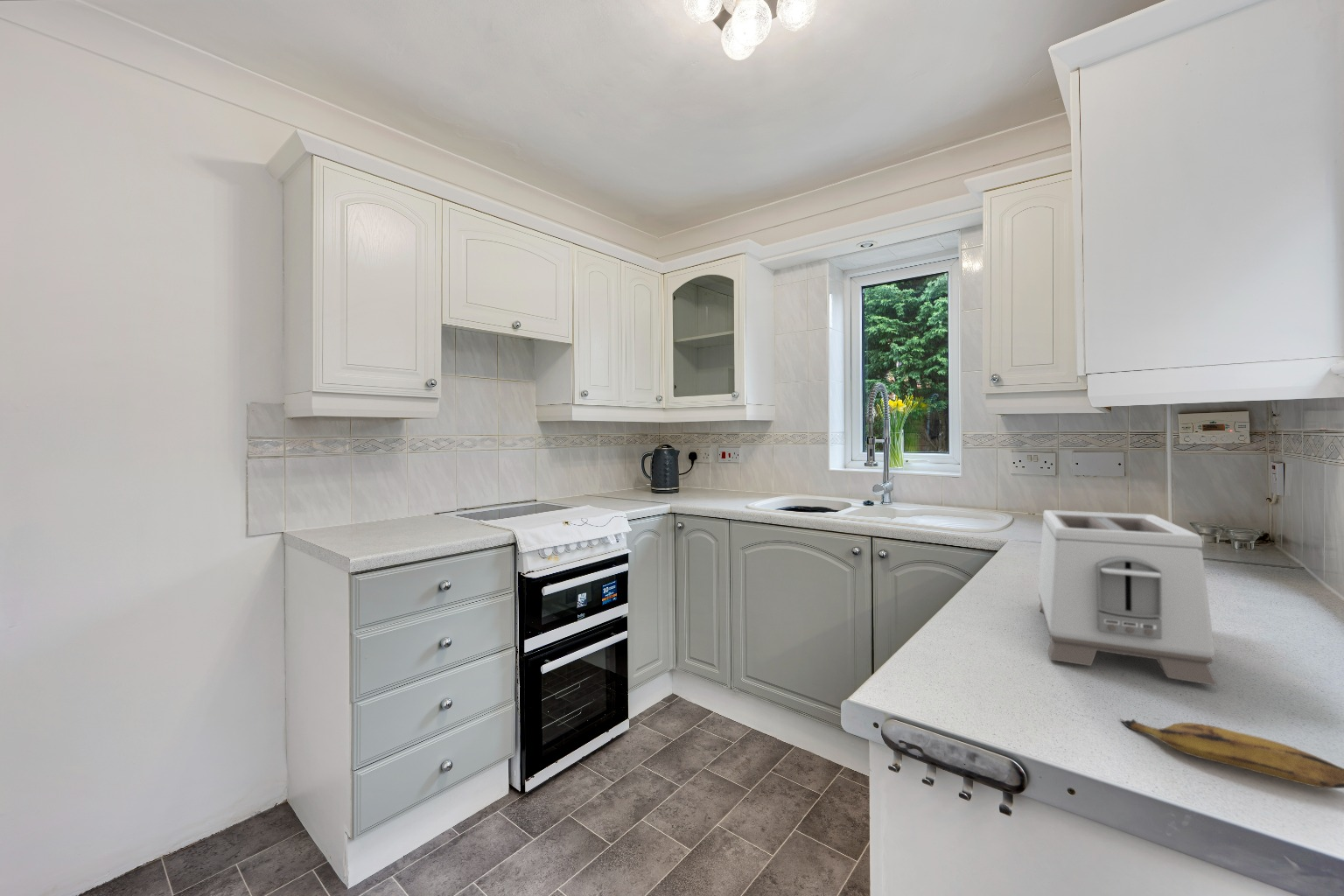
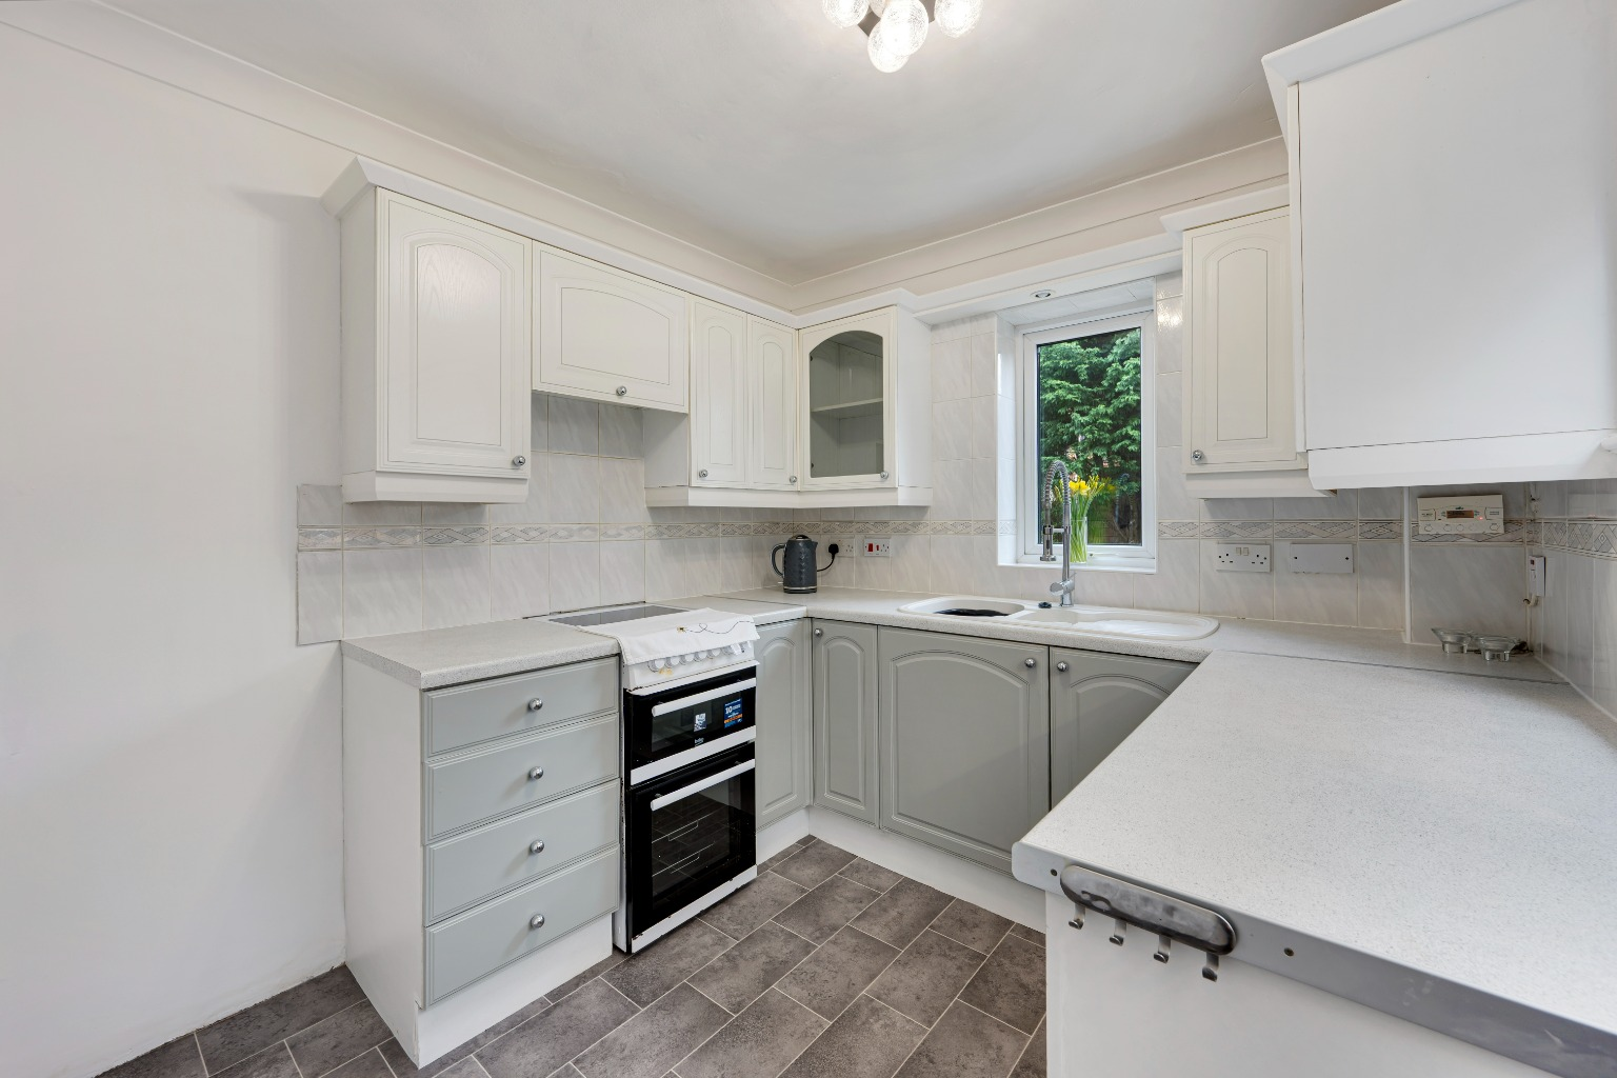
- banana (1226, 745)
- toaster (1110, 582)
